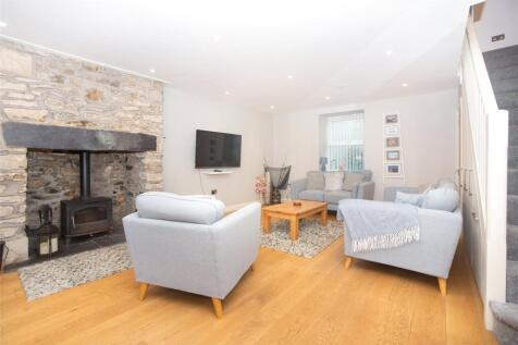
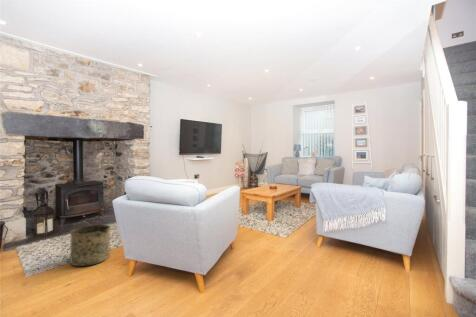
+ bucket (90, 243)
